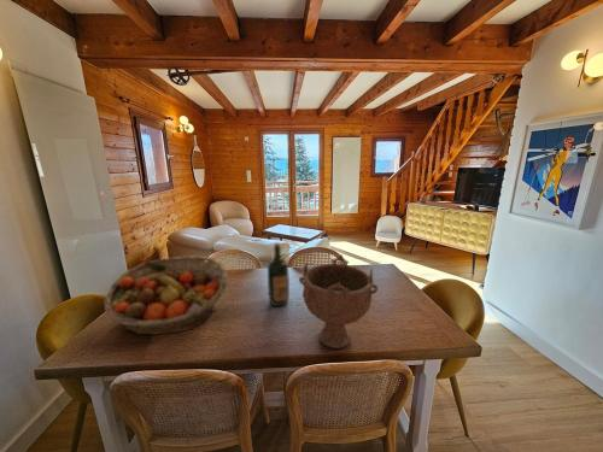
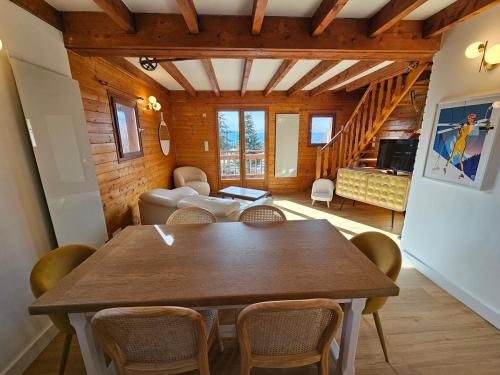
- wine bottle (277, 274)
- fruit basket (170, 292)
- decorative bowl (336, 303)
